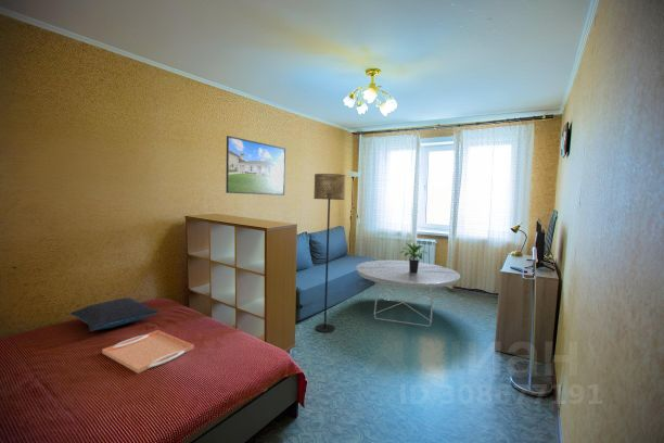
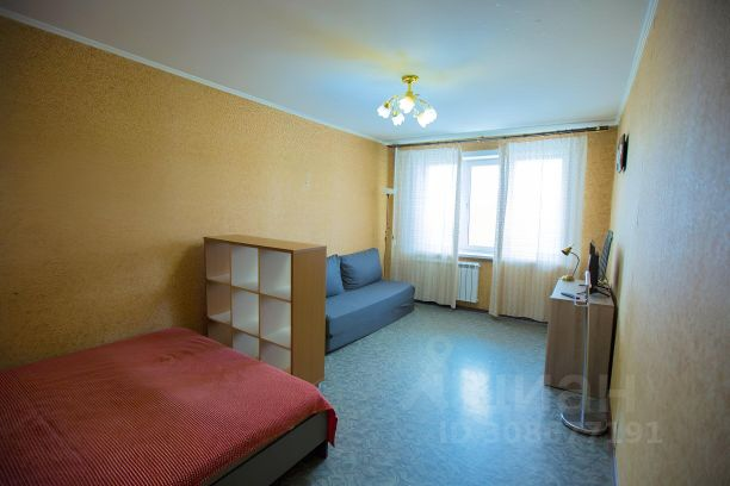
- floor lamp (327, 253)
- coffee table (403, 287)
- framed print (258, 168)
- serving tray (149, 349)
- potted plant (413, 256)
- pillow (114, 313)
